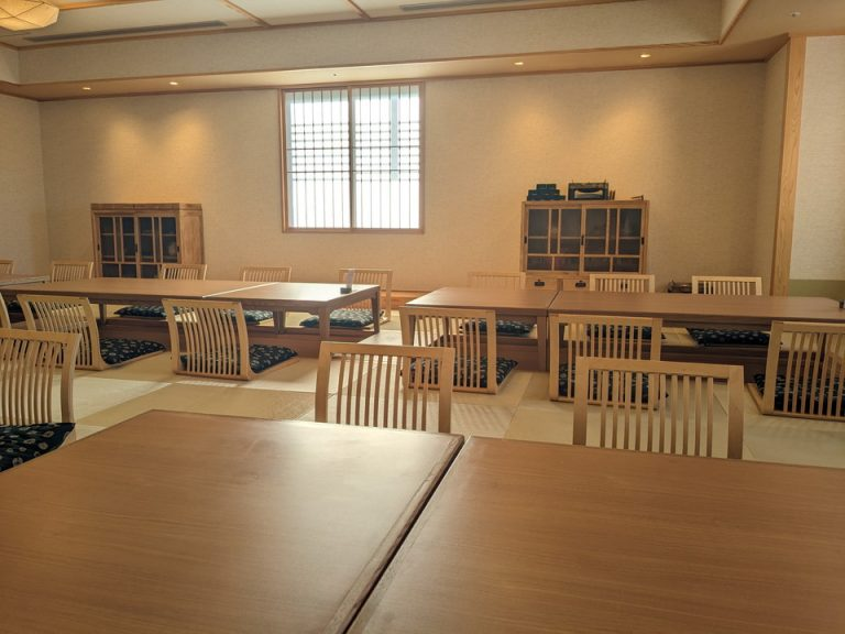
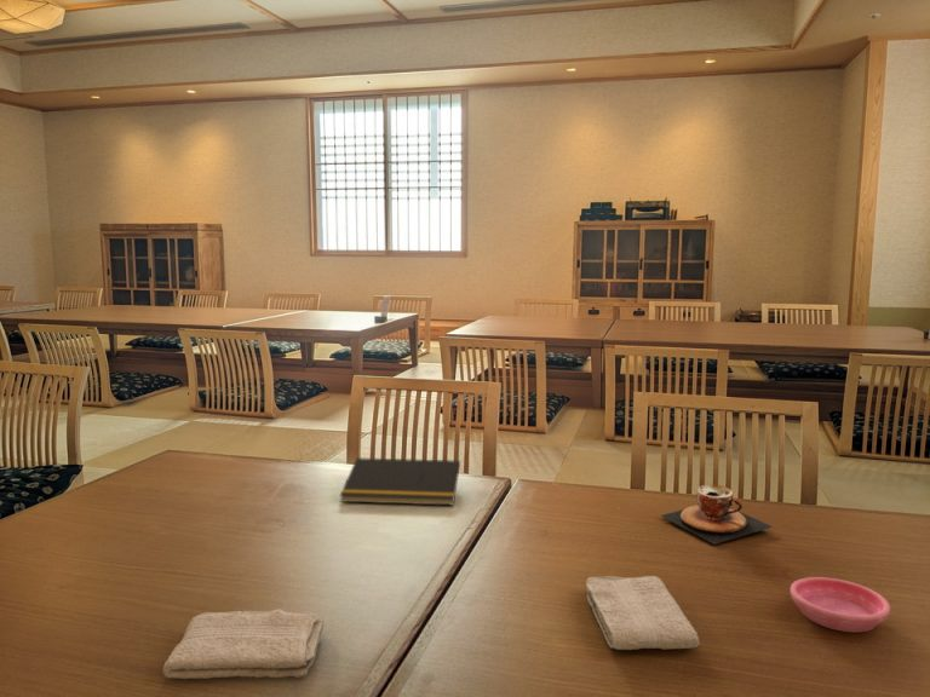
+ teacup (716, 506)
+ notepad (402, 479)
+ washcloth (248, 643)
+ saucer (838, 605)
+ washcloth (636, 609)
